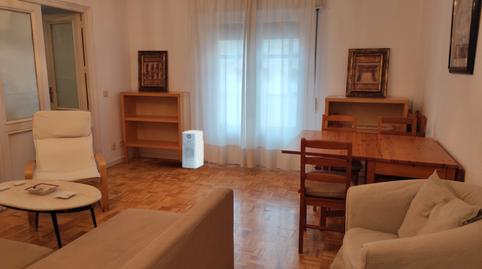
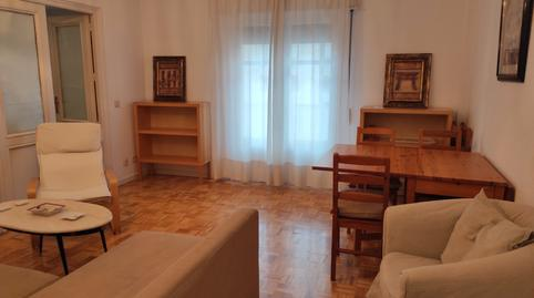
- air purifier (193, 148)
